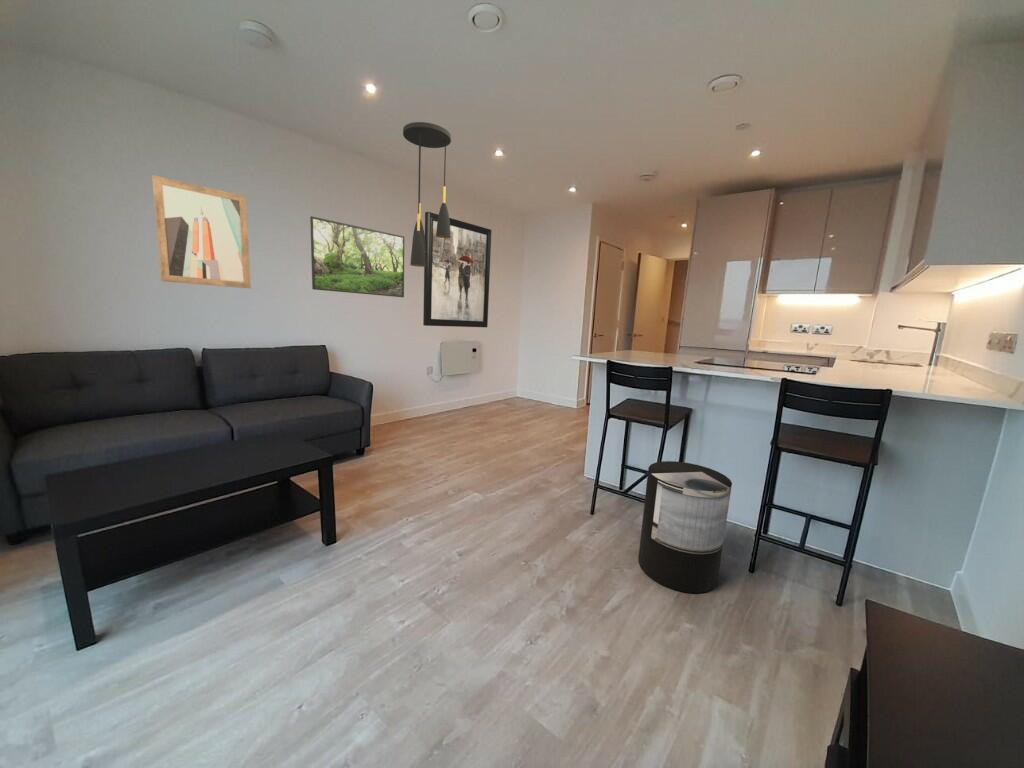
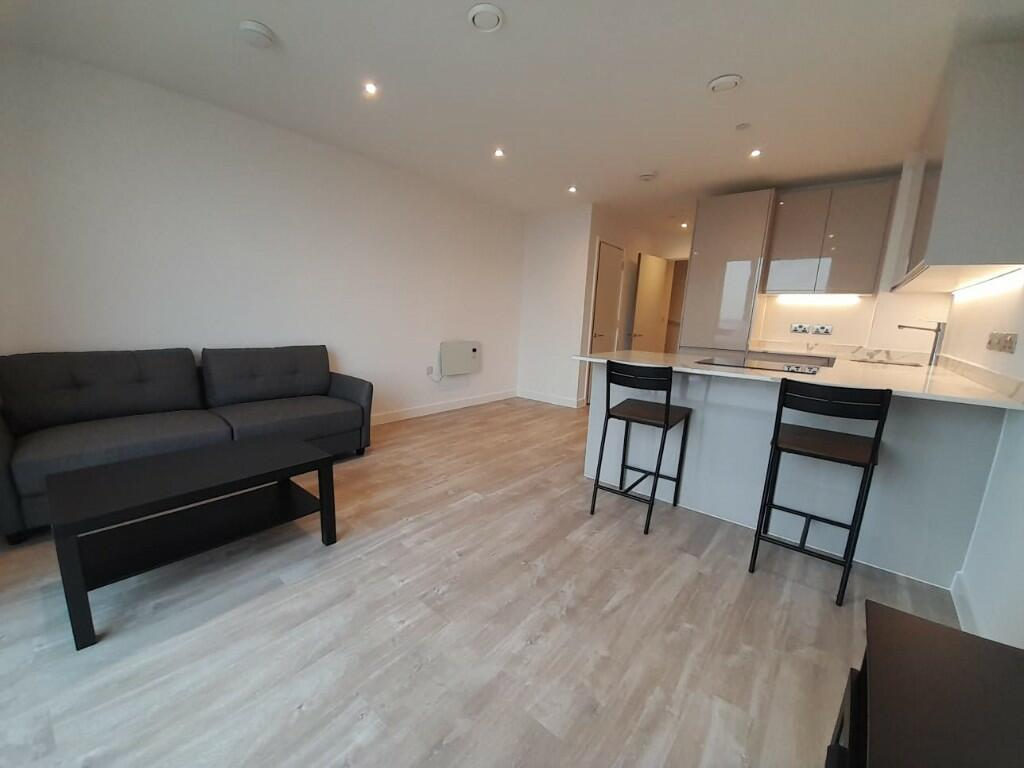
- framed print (361, 261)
- trash can (682, 522)
- wall art (205, 236)
- wall art (459, 275)
- pendant light (420, 203)
